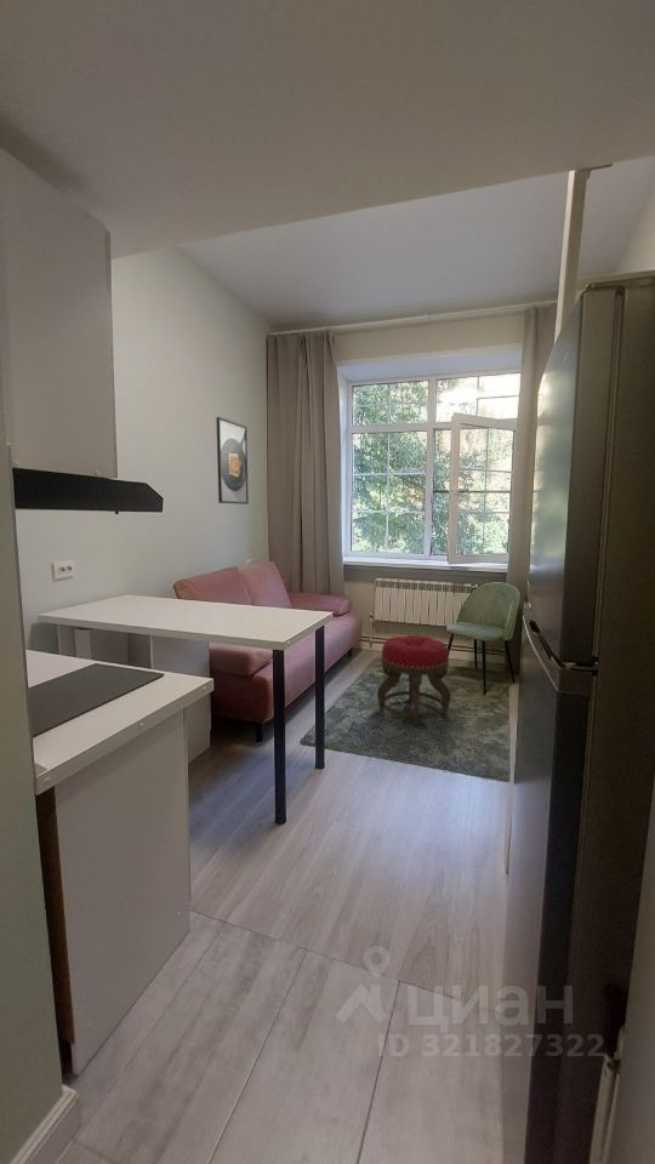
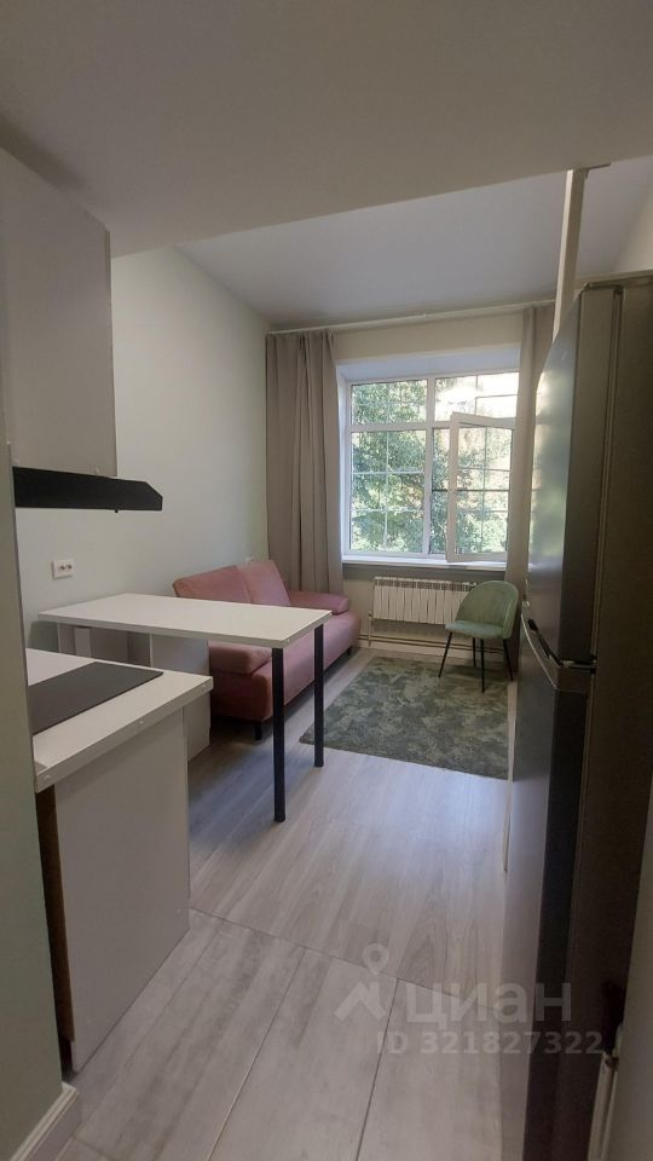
- stool (414, 677)
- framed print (233, 463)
